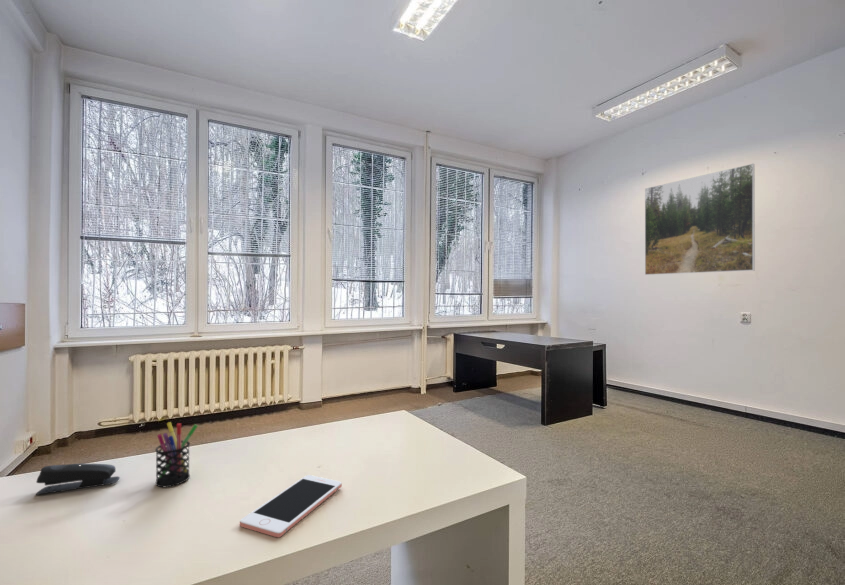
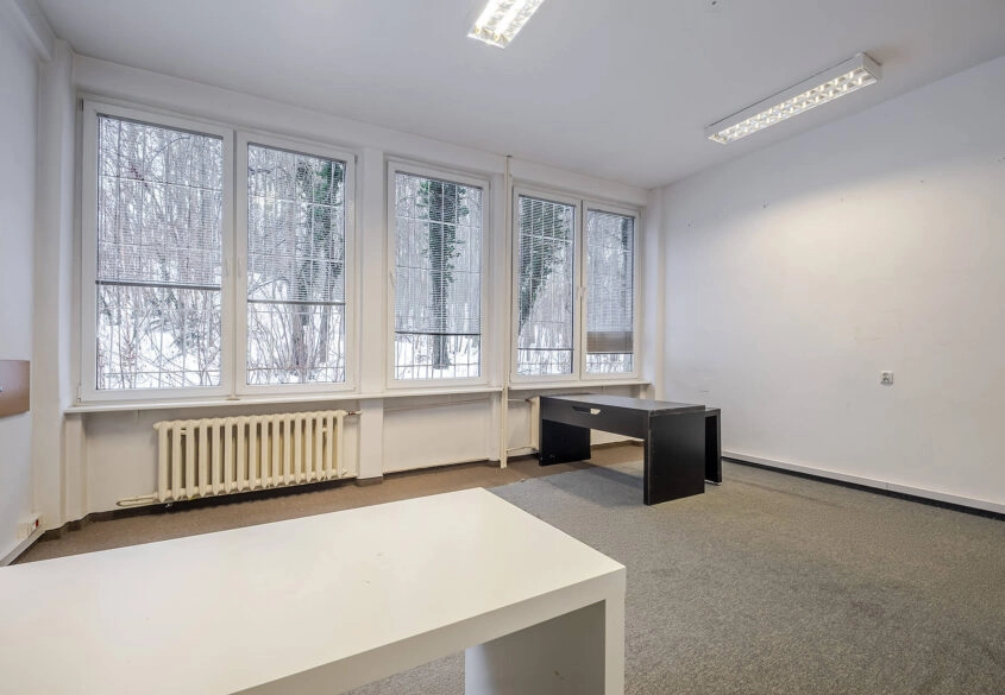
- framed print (694, 225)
- pen holder (177, 449)
- cell phone (295, 501)
- stapler (79, 474)
